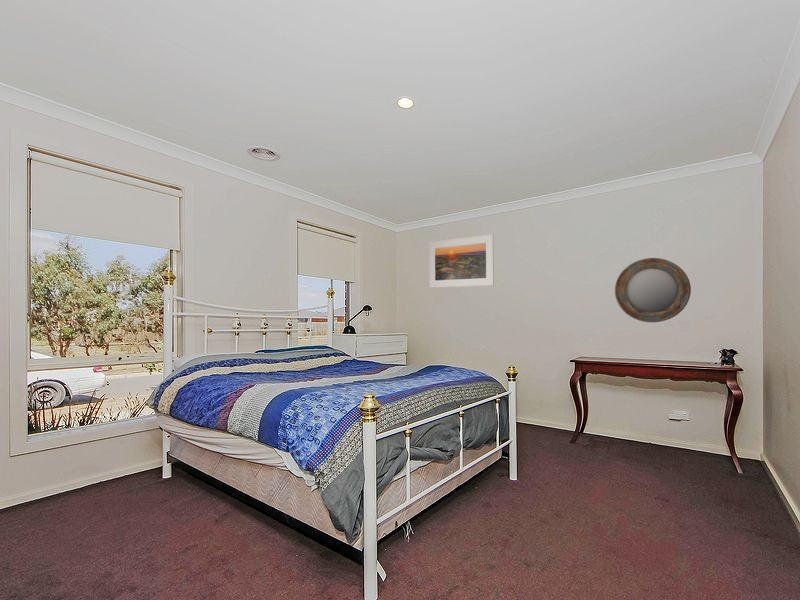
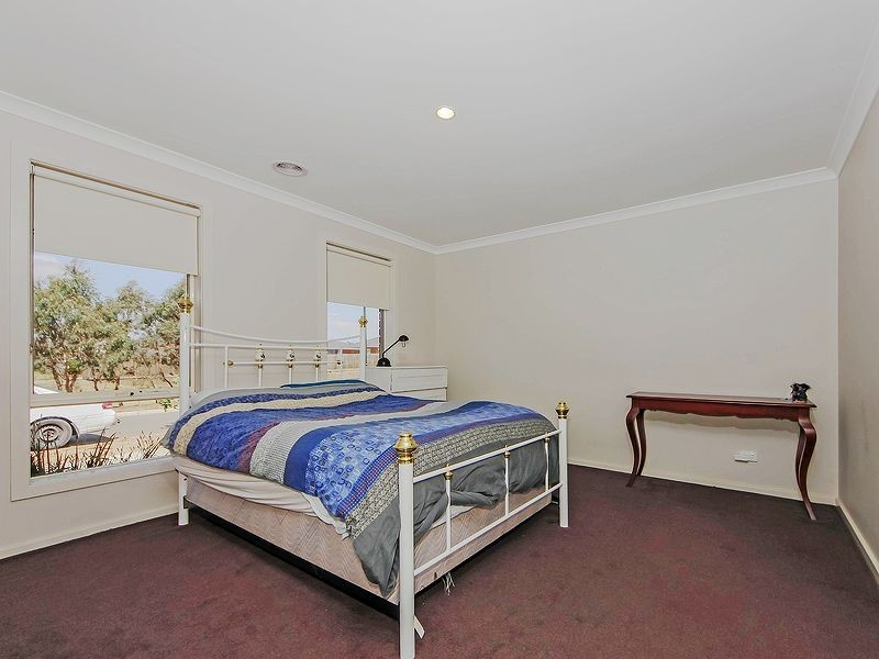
- home mirror (651, 290)
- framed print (459, 262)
